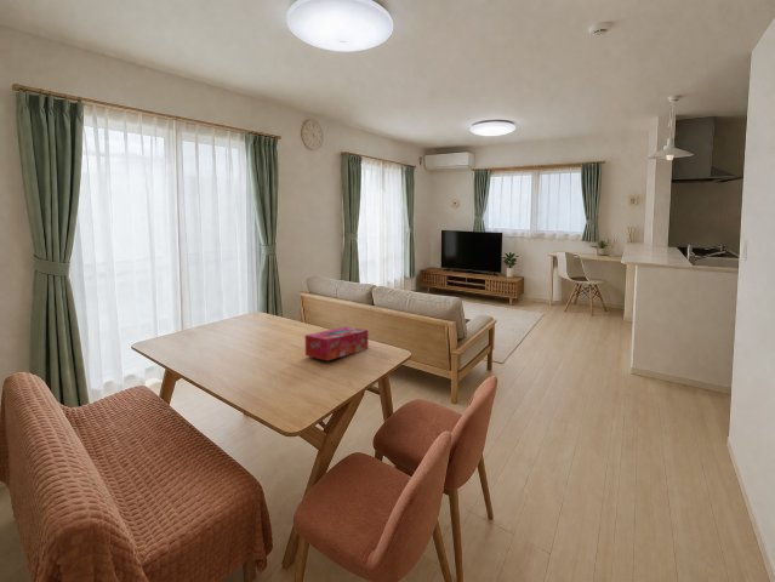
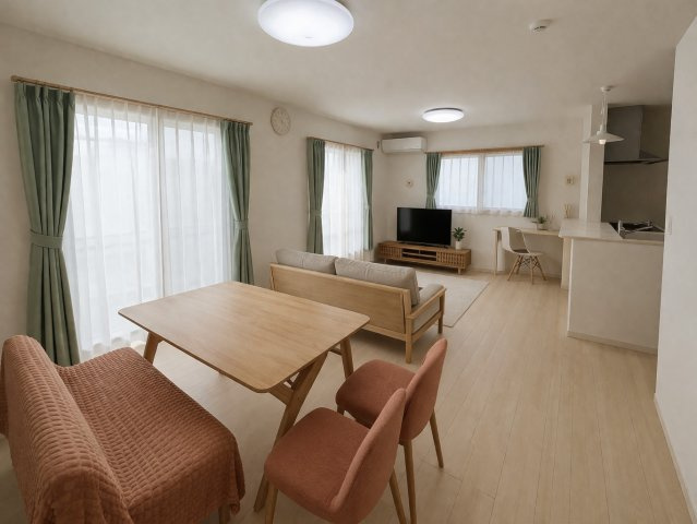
- tissue box (337, 342)
